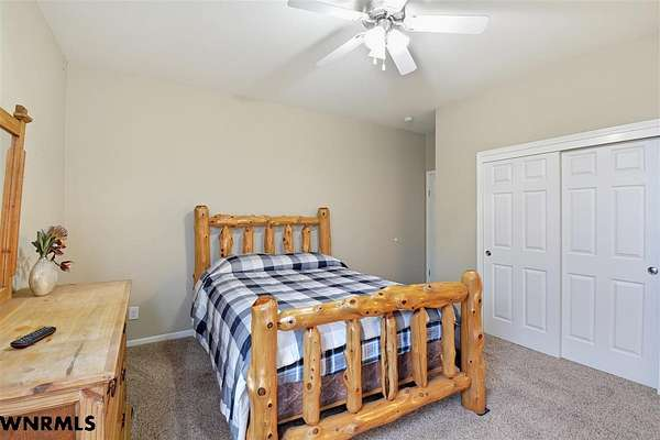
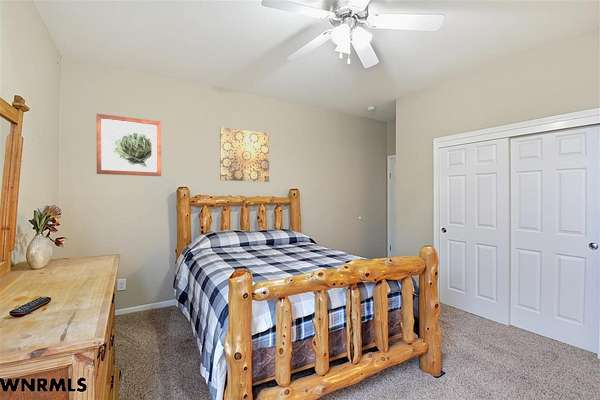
+ wall art (245, 155)
+ wall art (130, 146)
